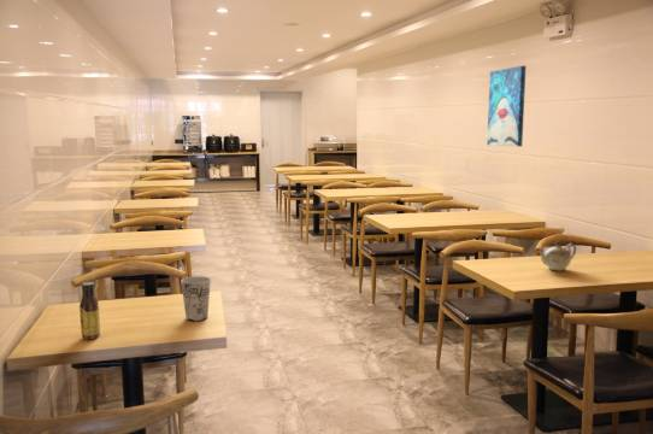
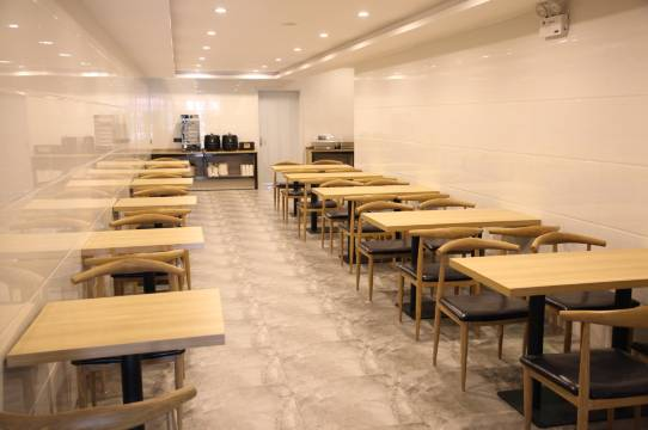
- teapot (555, 256)
- sauce bottle (89, 310)
- wall art (505, 107)
- cup (196, 299)
